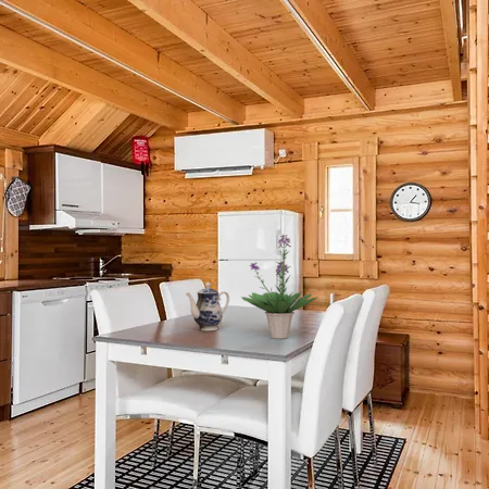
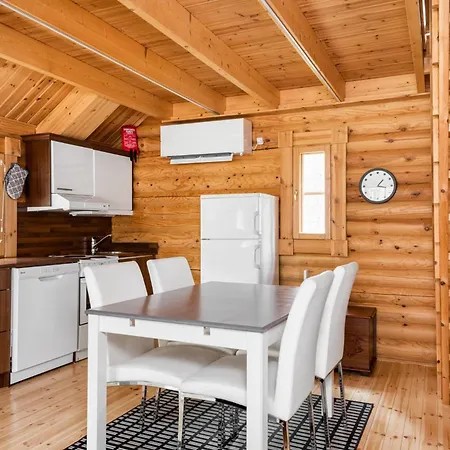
- teapot (208, 305)
- potted plant (279, 286)
